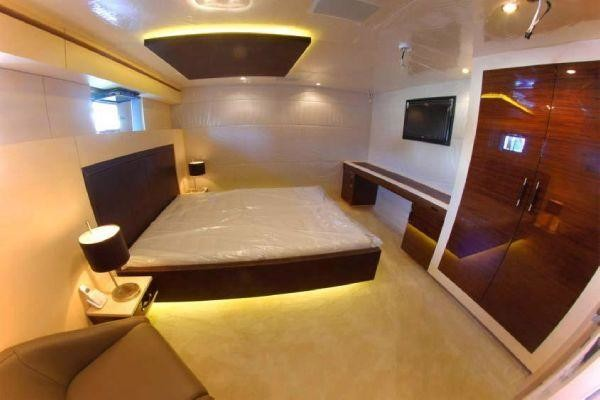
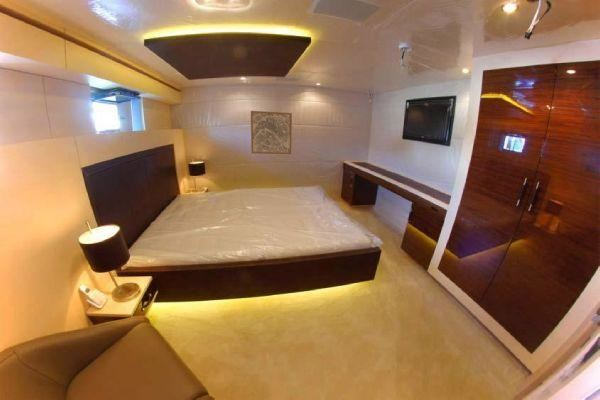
+ wall art (271, 133)
